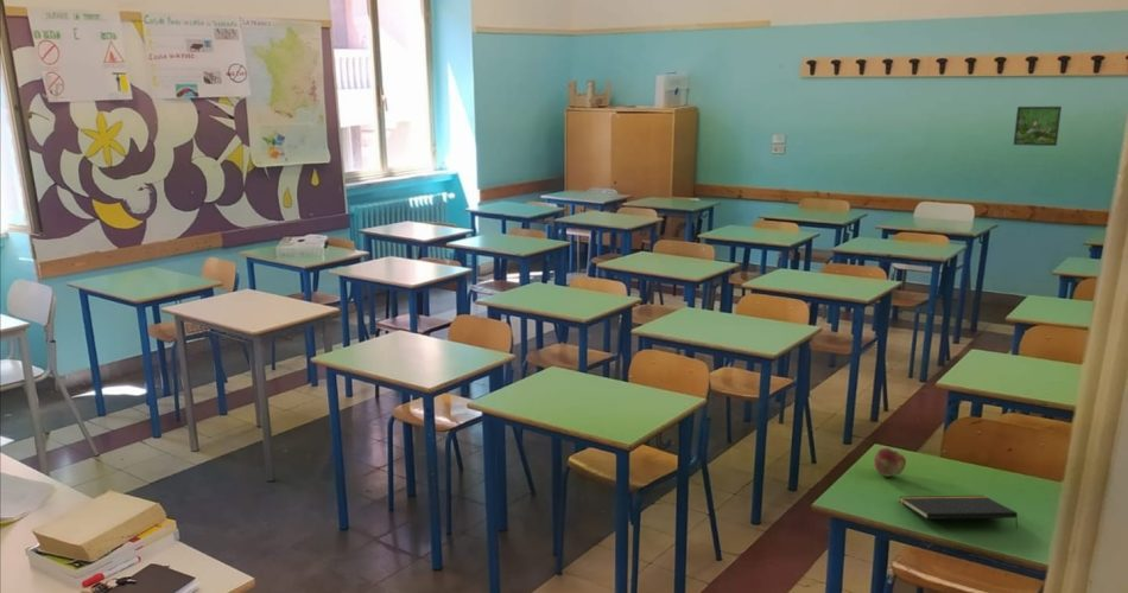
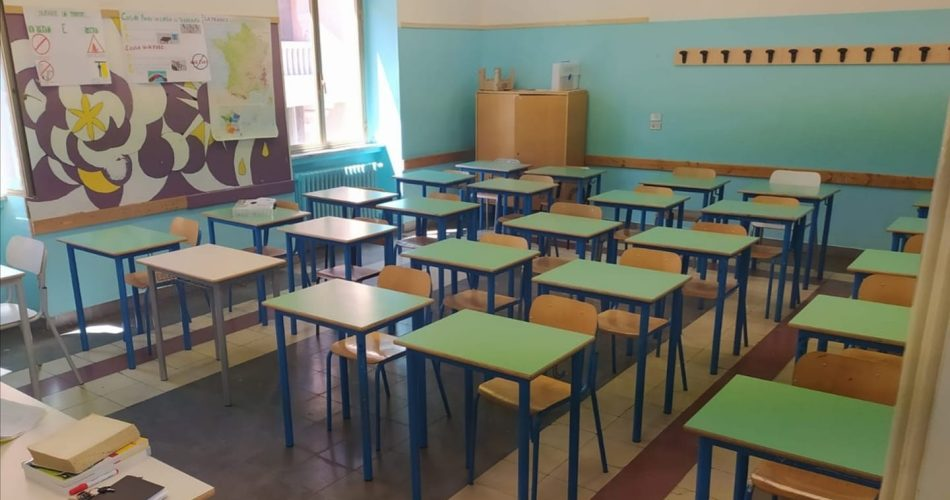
- notepad (956, 506)
- fruit (889, 461)
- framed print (1037, 126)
